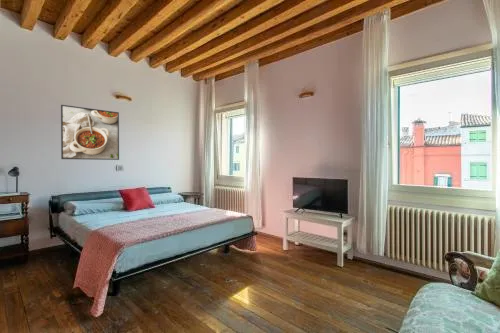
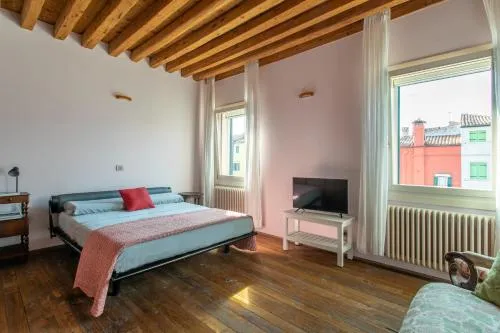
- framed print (92, 134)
